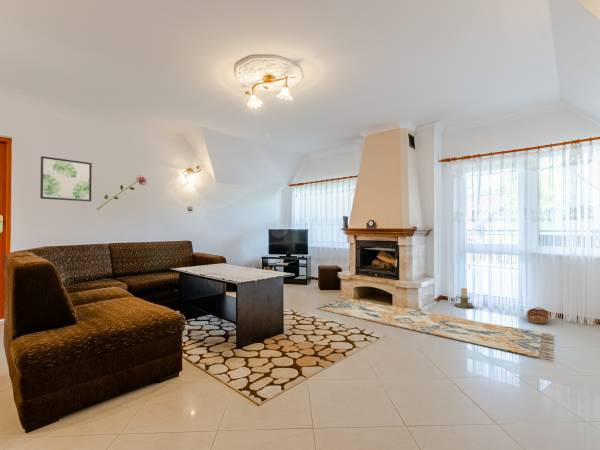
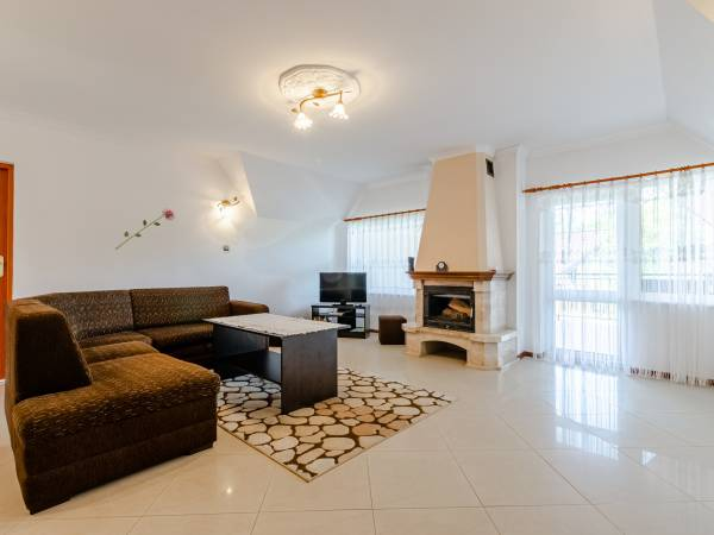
- candle holder (464, 297)
- basket (537, 314)
- wall art (67, 180)
- rug (417, 319)
